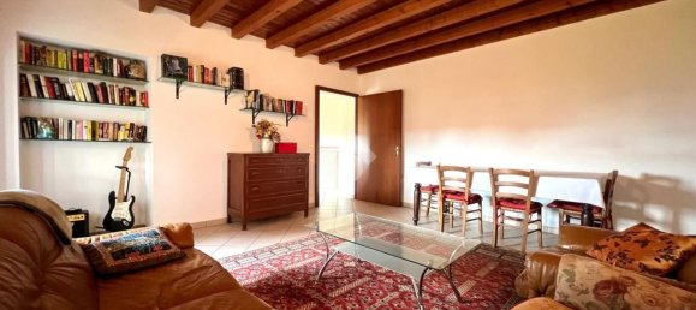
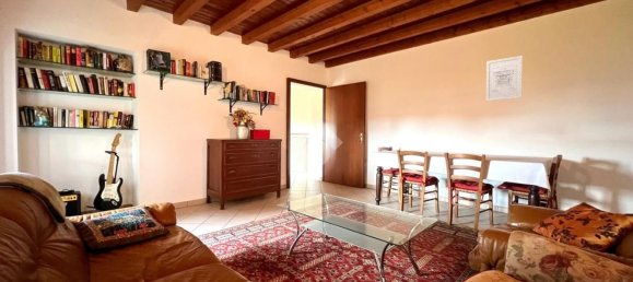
+ wall art (503, 79)
